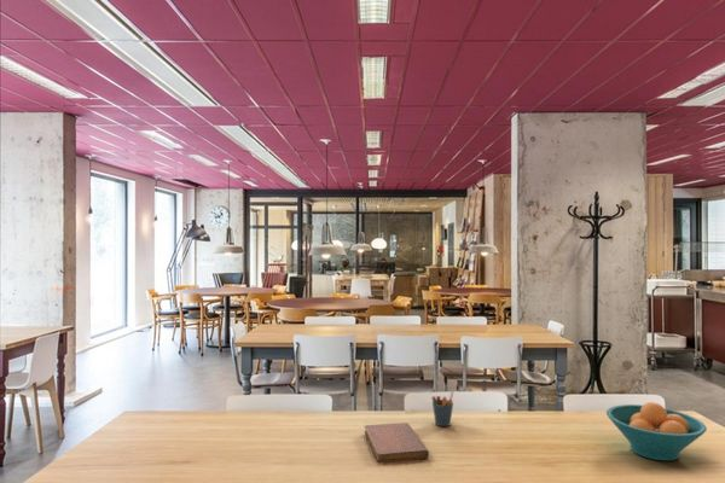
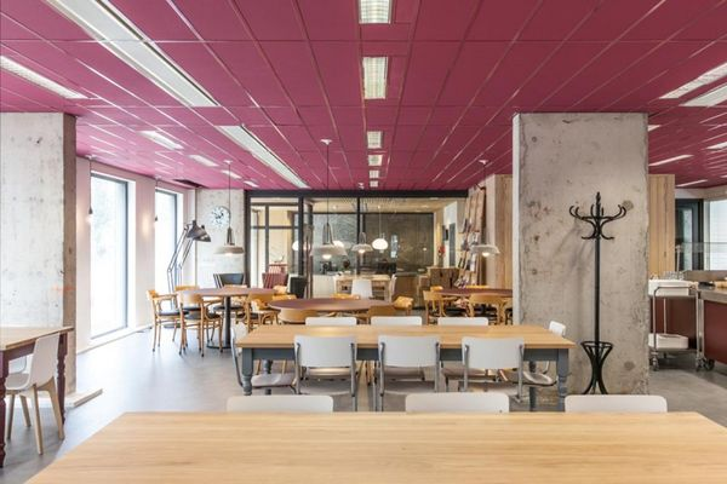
- fruit bowl (654, 427)
- notebook (394, 440)
- pen holder (442, 407)
